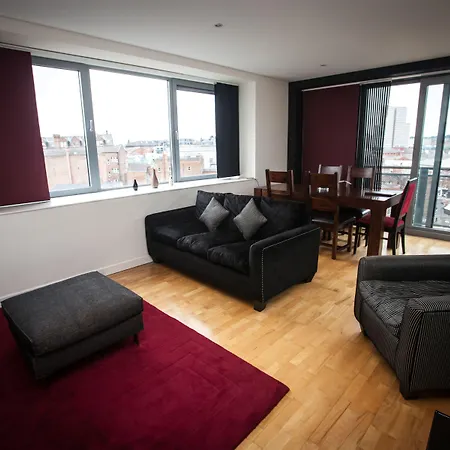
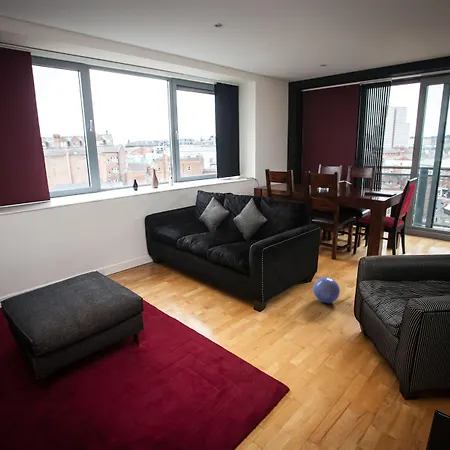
+ ball (326, 289)
